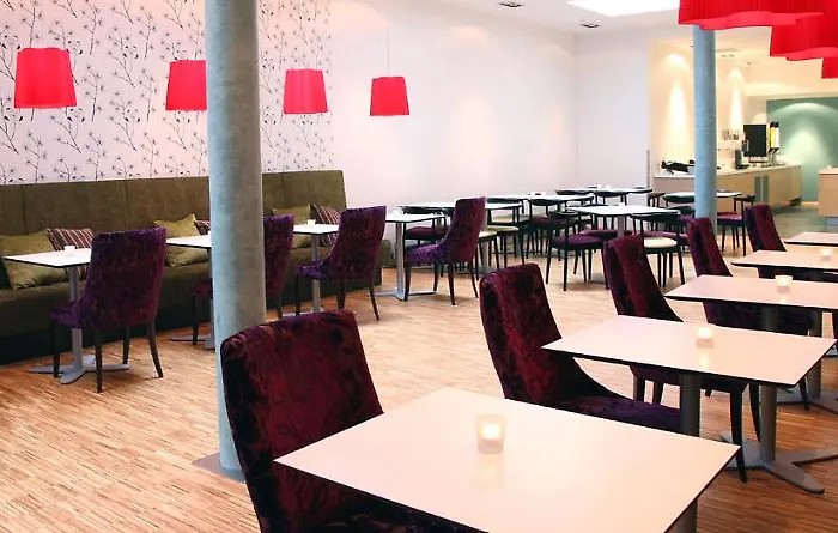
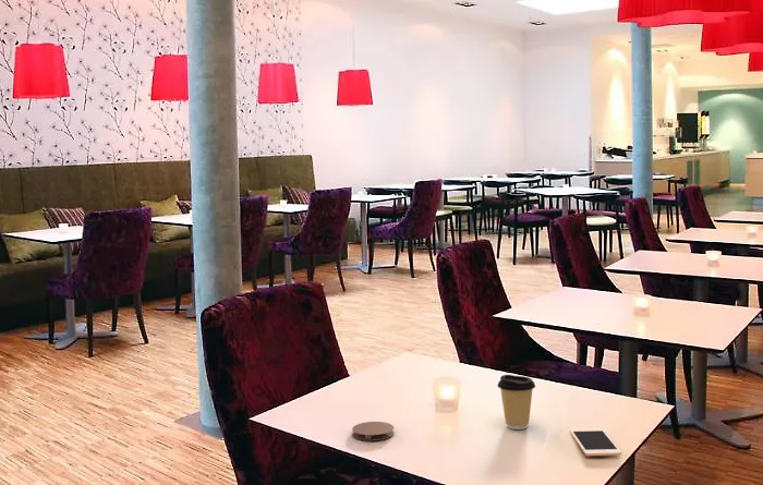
+ coaster (373, 431)
+ coffee cup (517, 401)
+ cell phone (594, 441)
